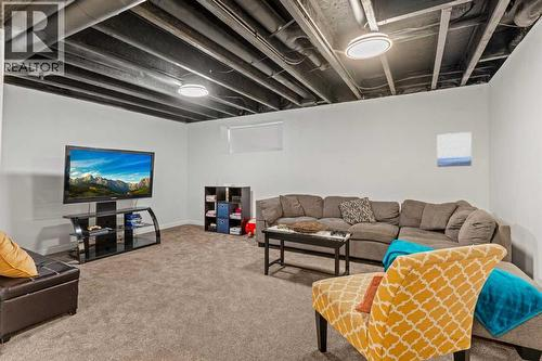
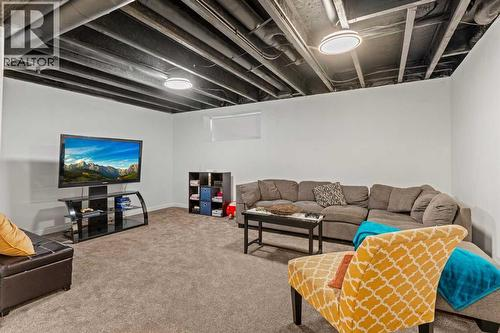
- wall art (453, 150)
